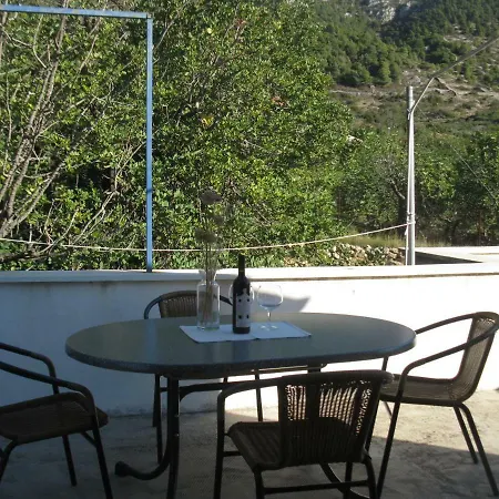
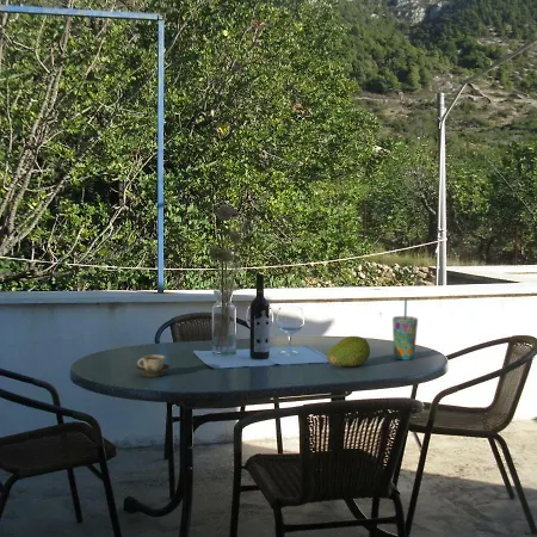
+ fruit (348, 351)
+ cup (153, 365)
+ cup (405, 328)
